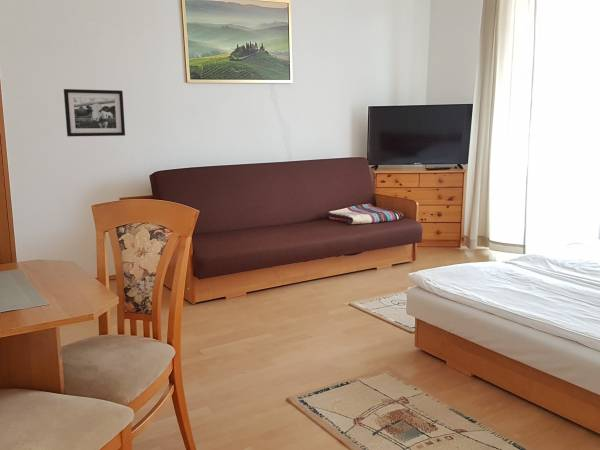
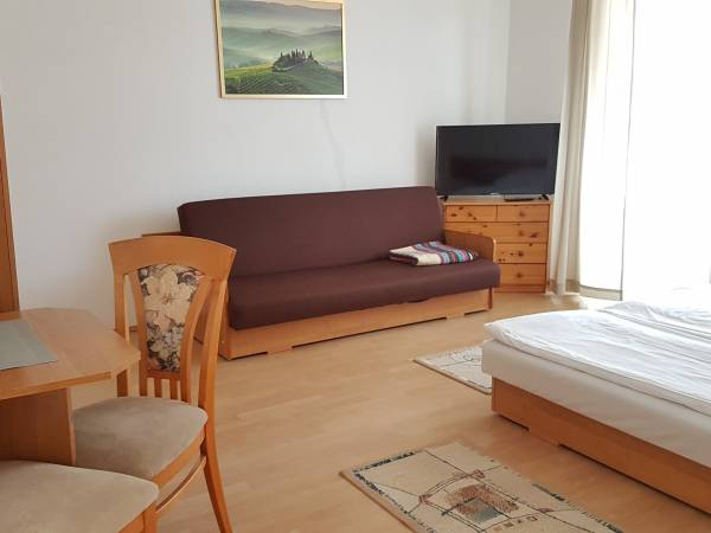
- picture frame (95, 113)
